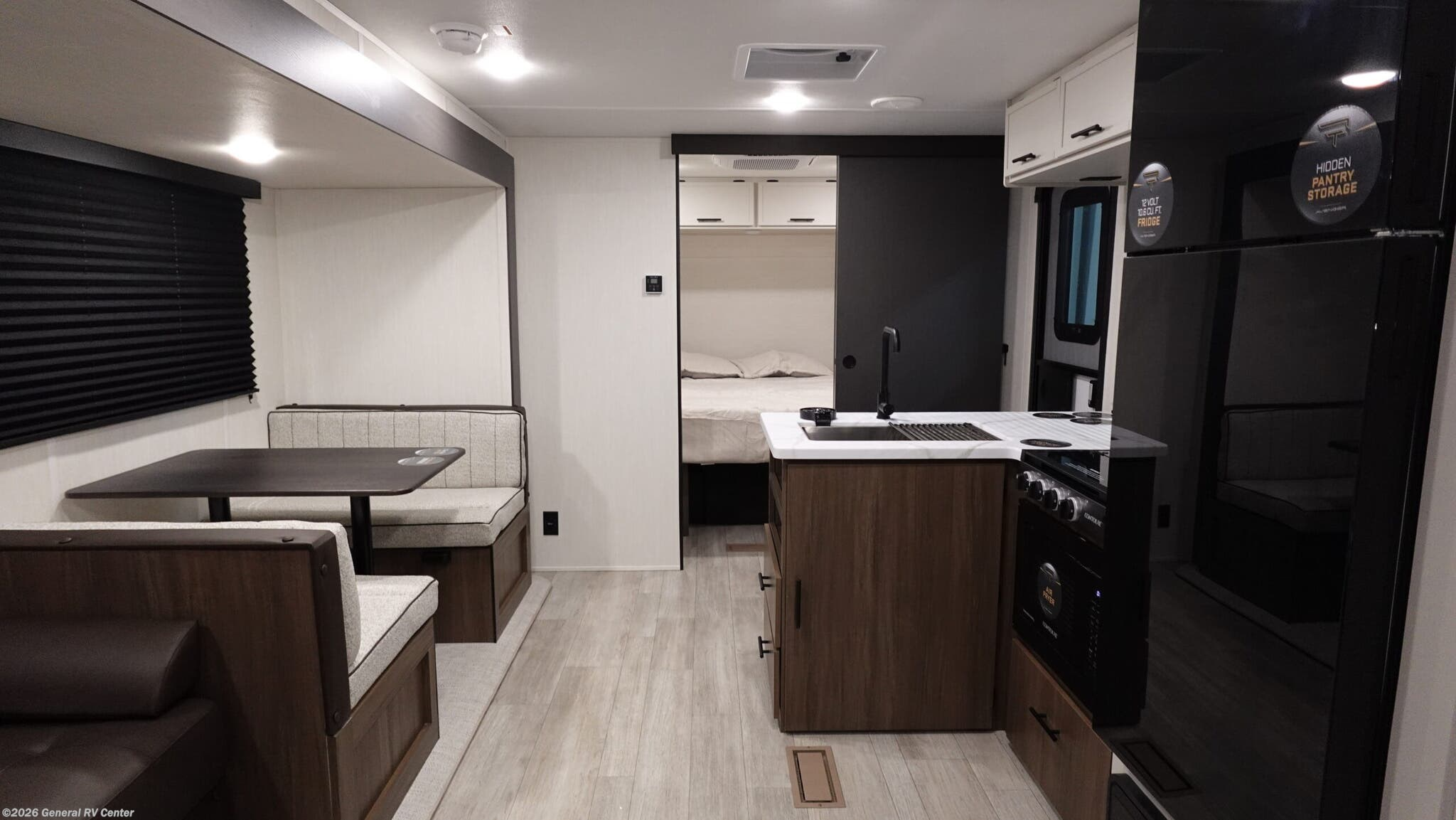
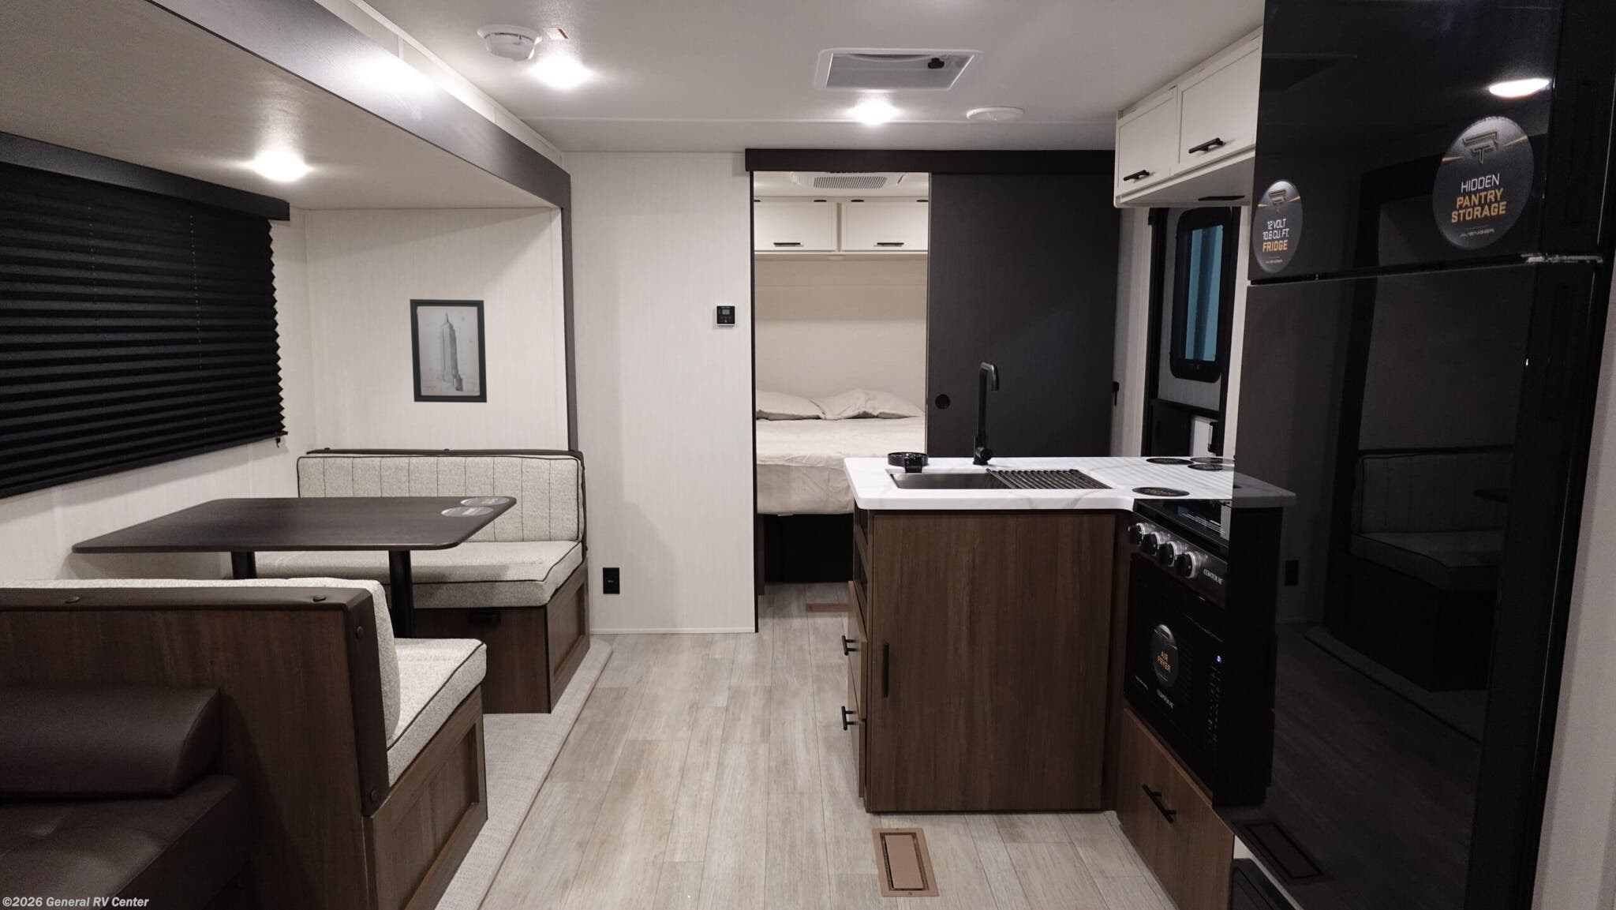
+ wall art (448, 351)
